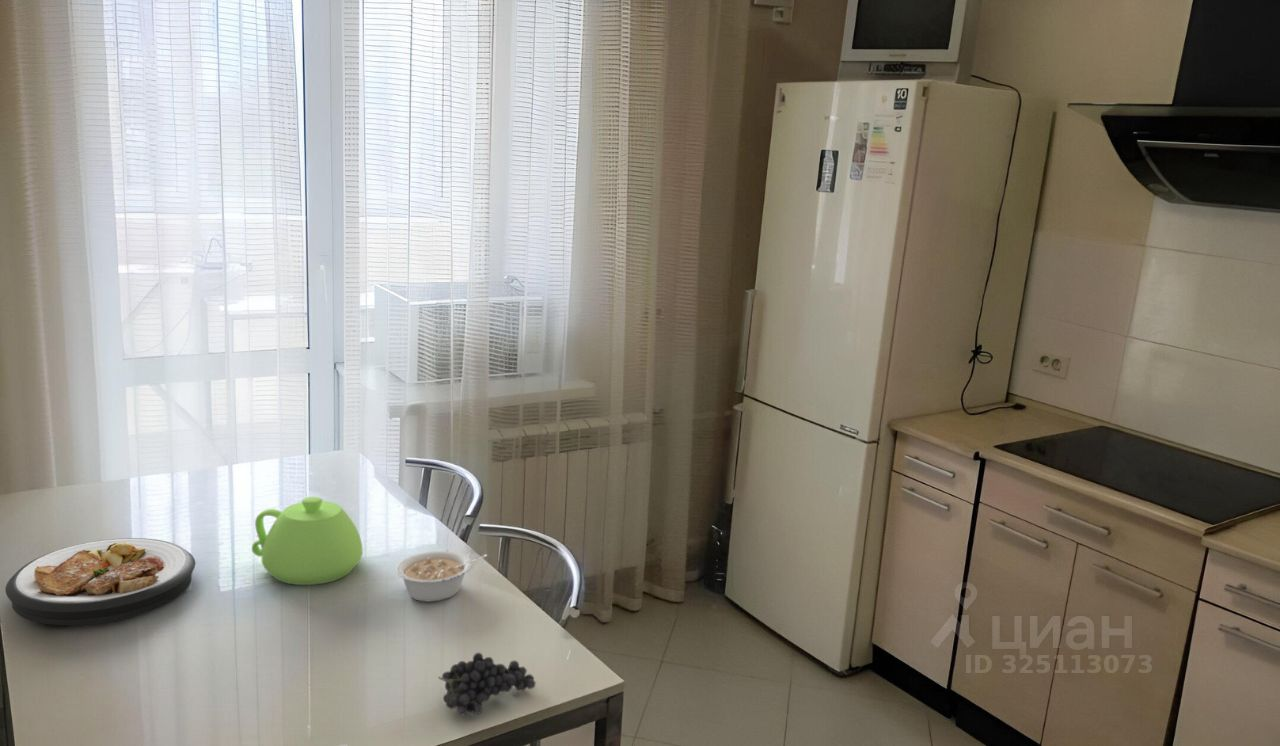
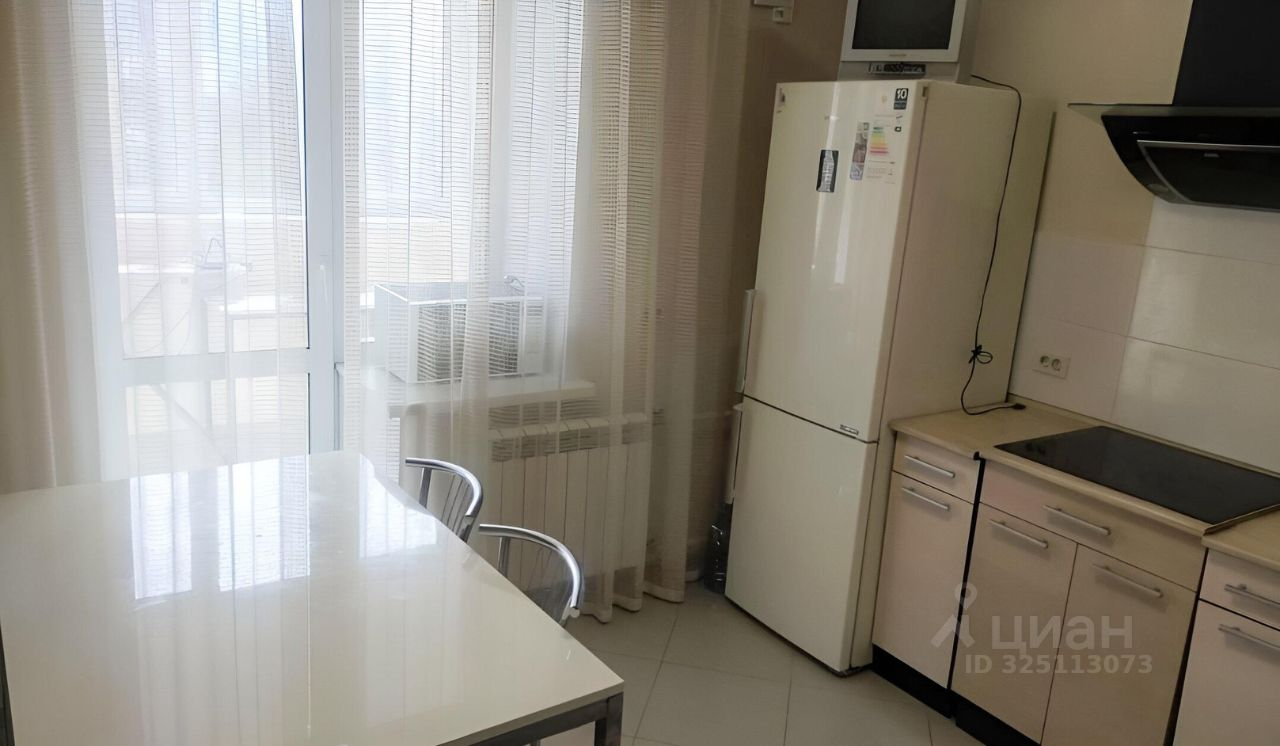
- teapot (305, 533)
- fruit (486, 674)
- legume (436, 574)
- plate (104, 571)
